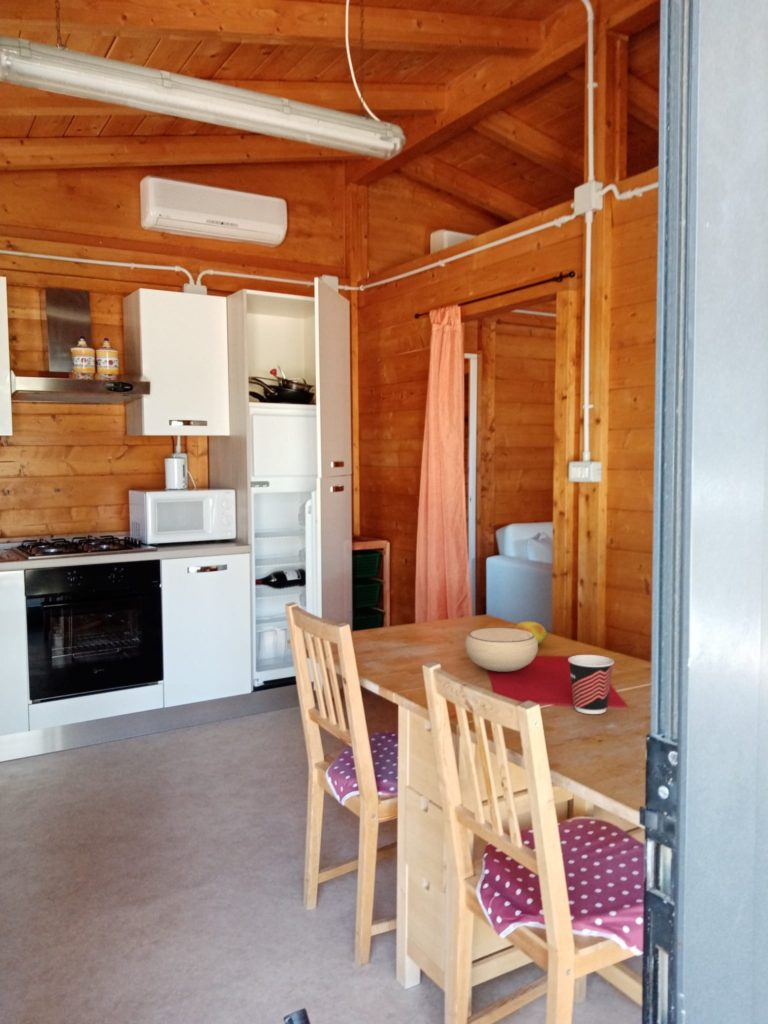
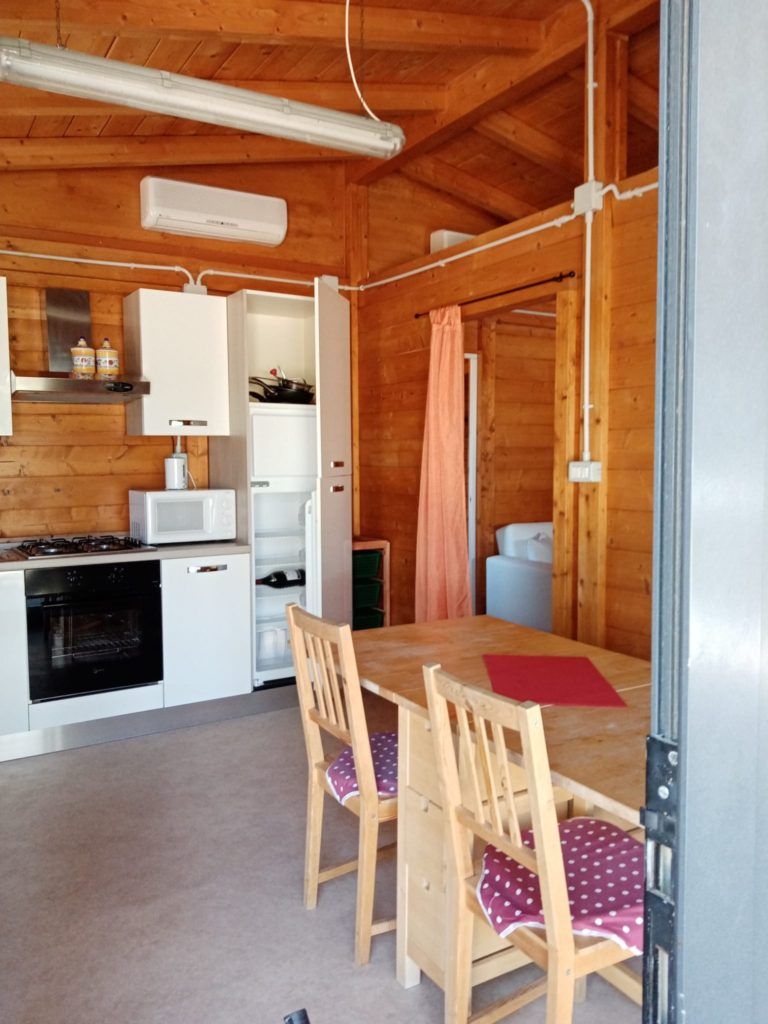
- bowl (501, 651)
- cup (590, 684)
- fruit (530, 632)
